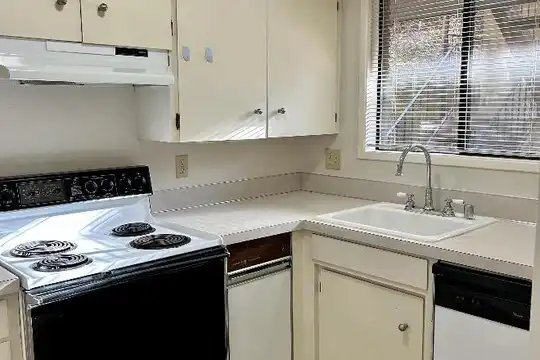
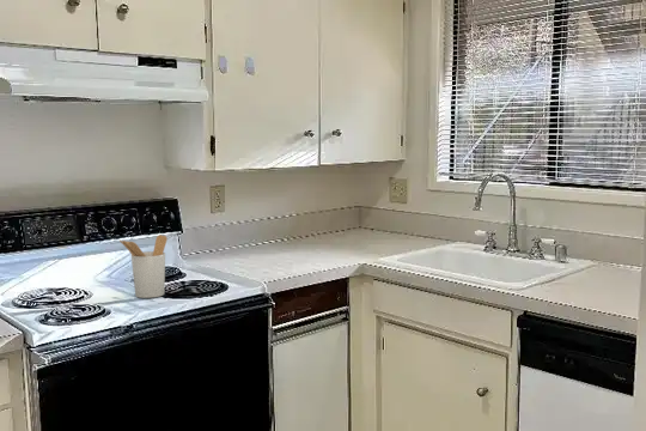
+ utensil holder (142, 266)
